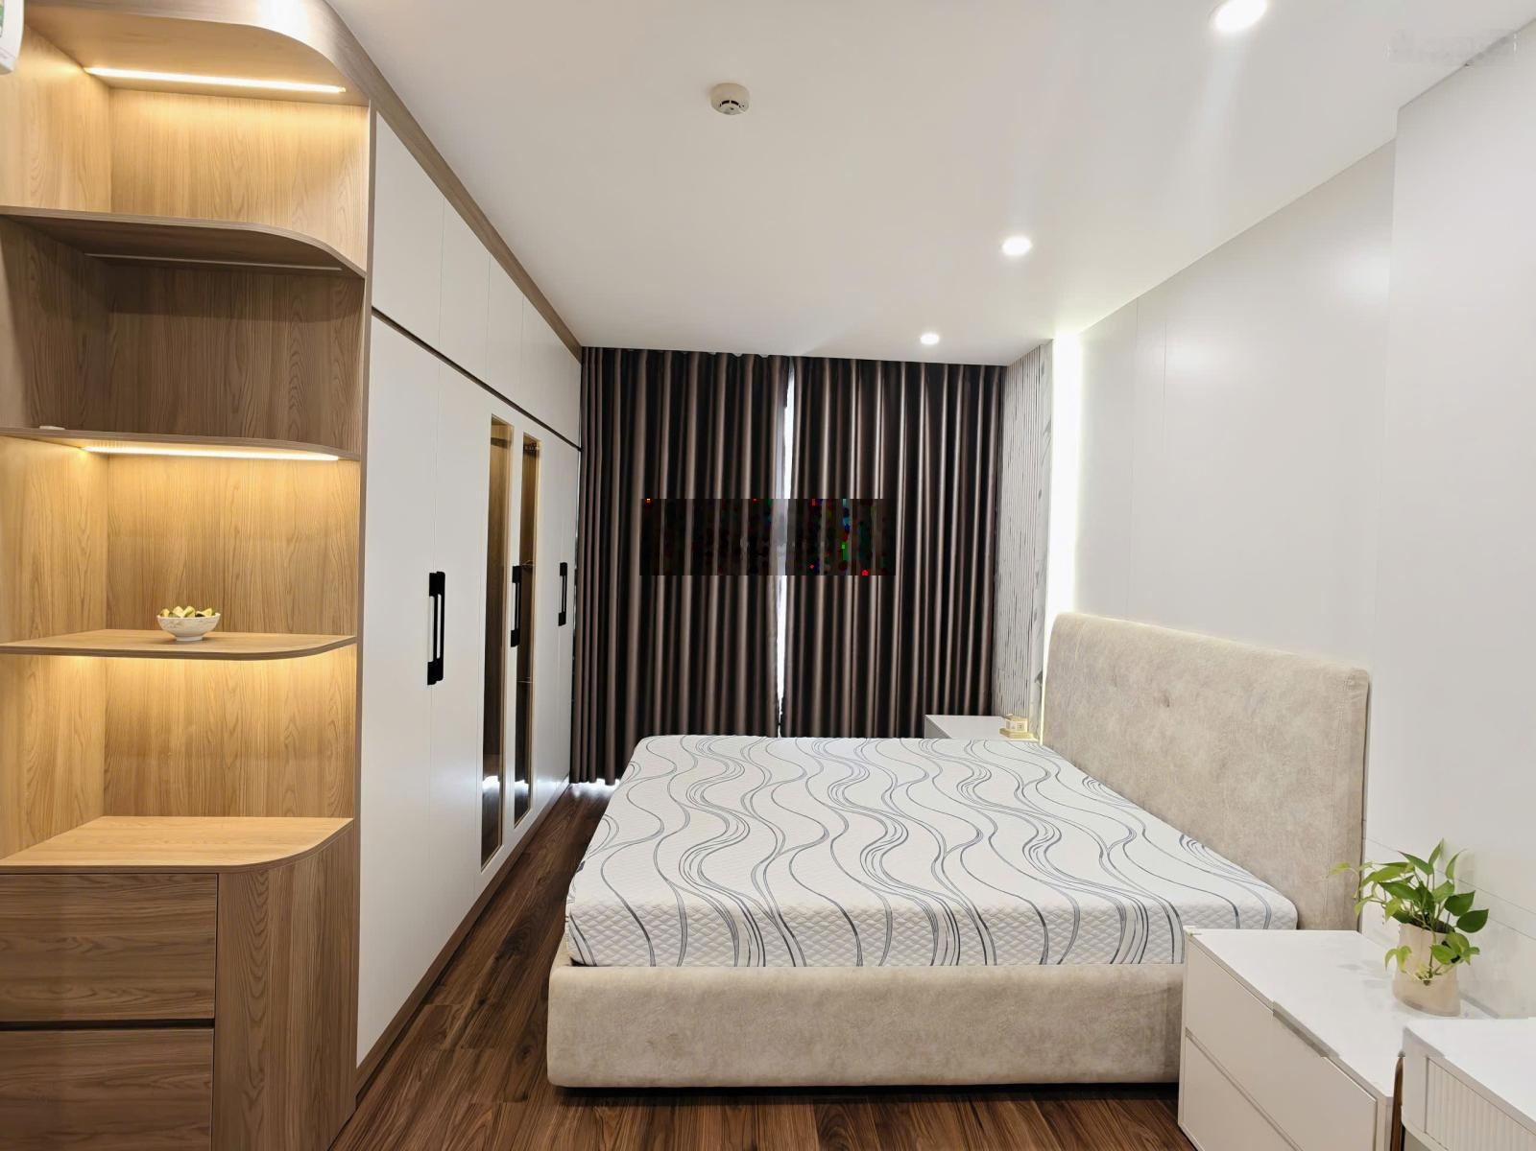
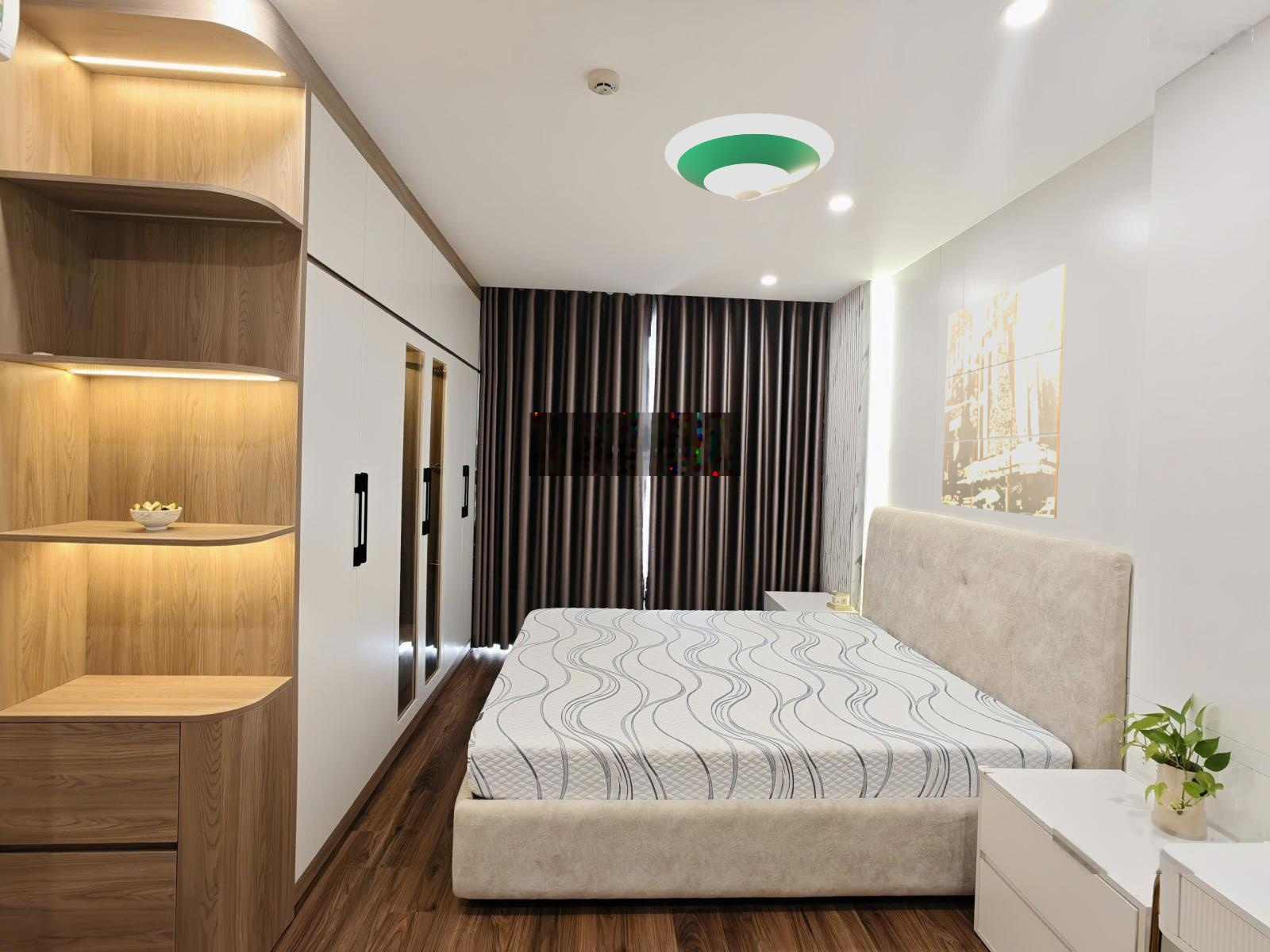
+ wall art (994, 401)
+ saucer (747, 175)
